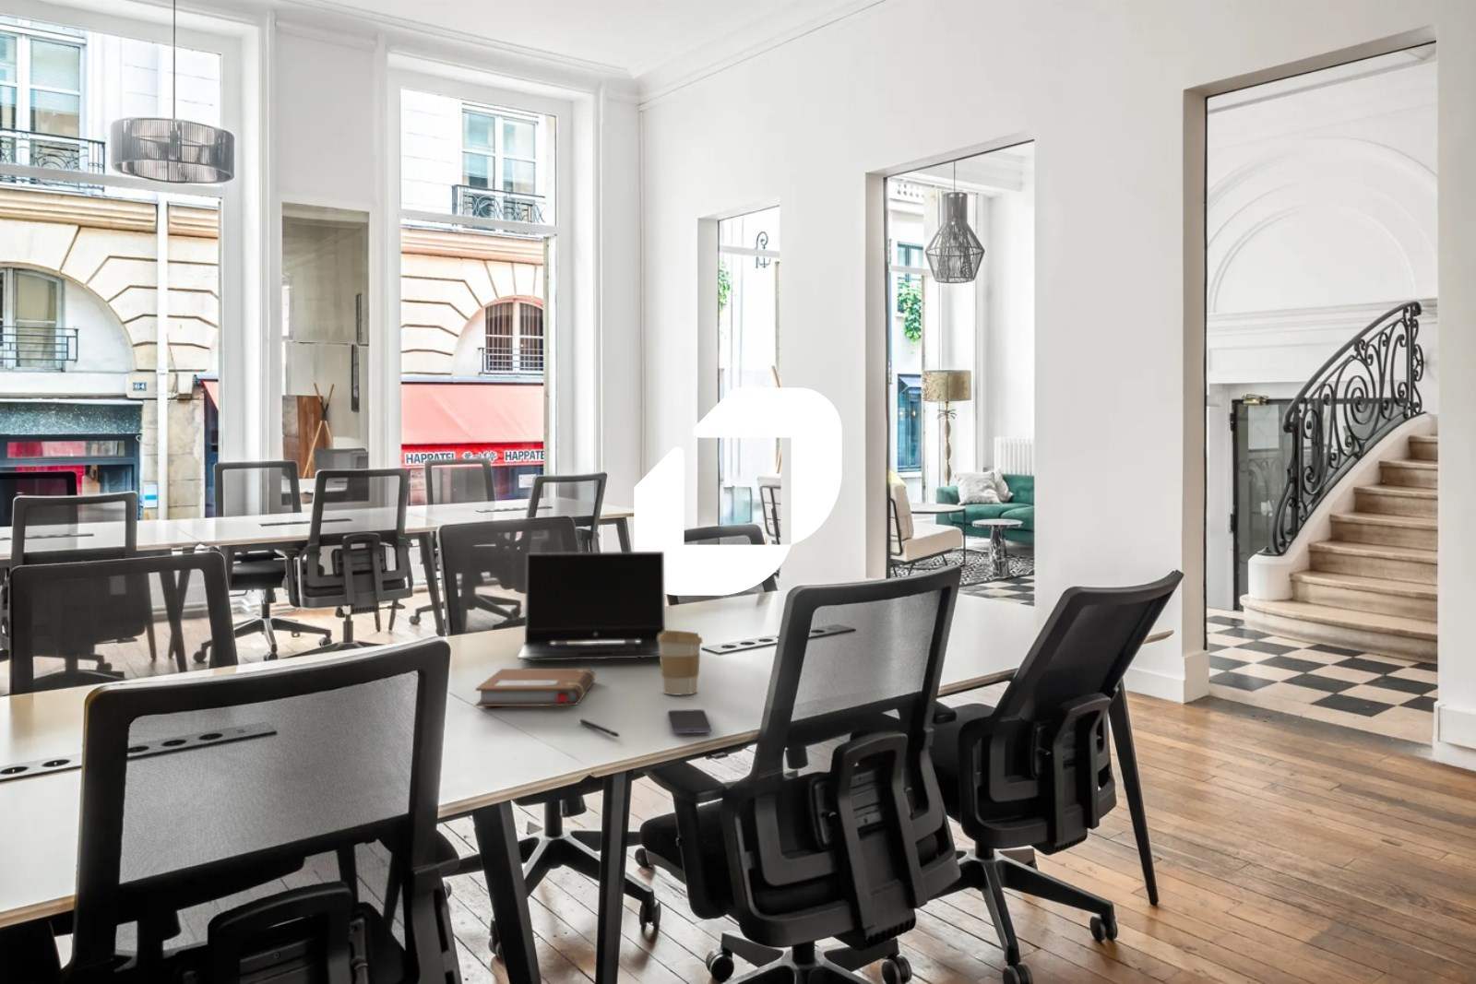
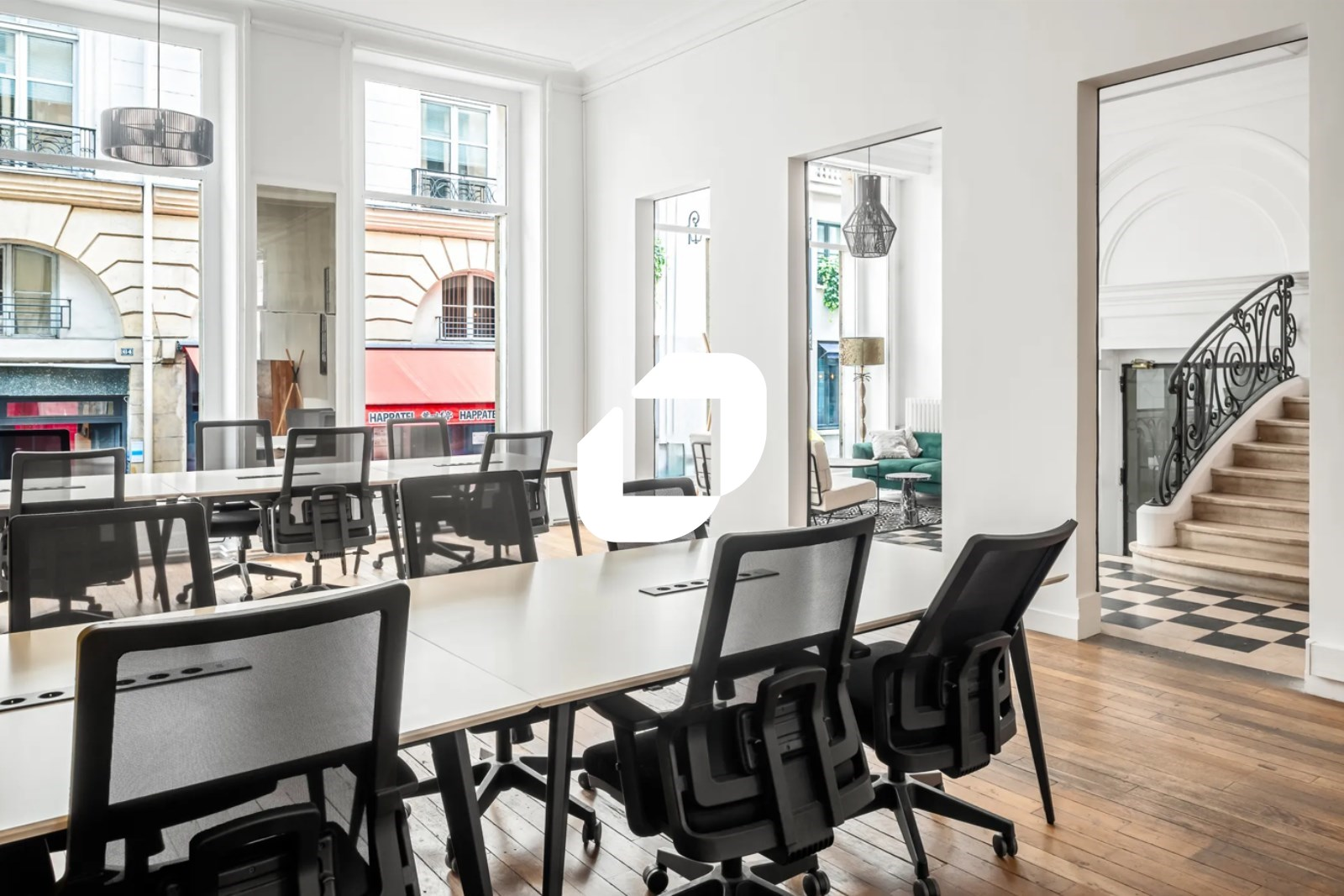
- smartphone (689, 720)
- coffee cup (680, 660)
- pen (600, 728)
- notebook (538, 686)
- laptop computer (595, 604)
